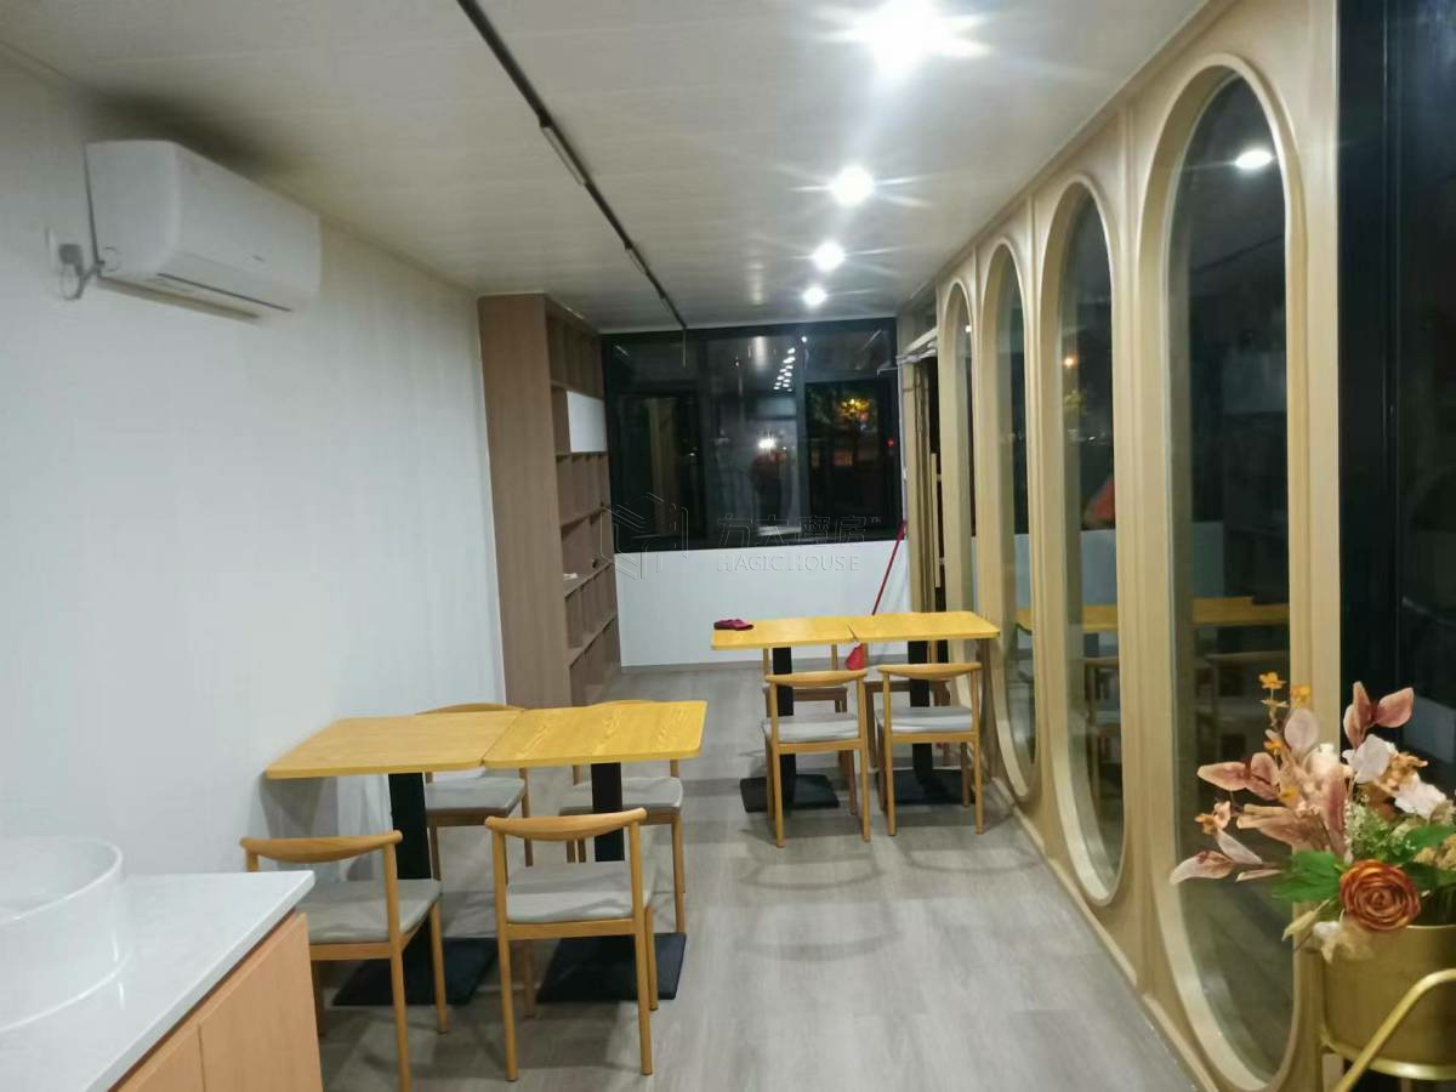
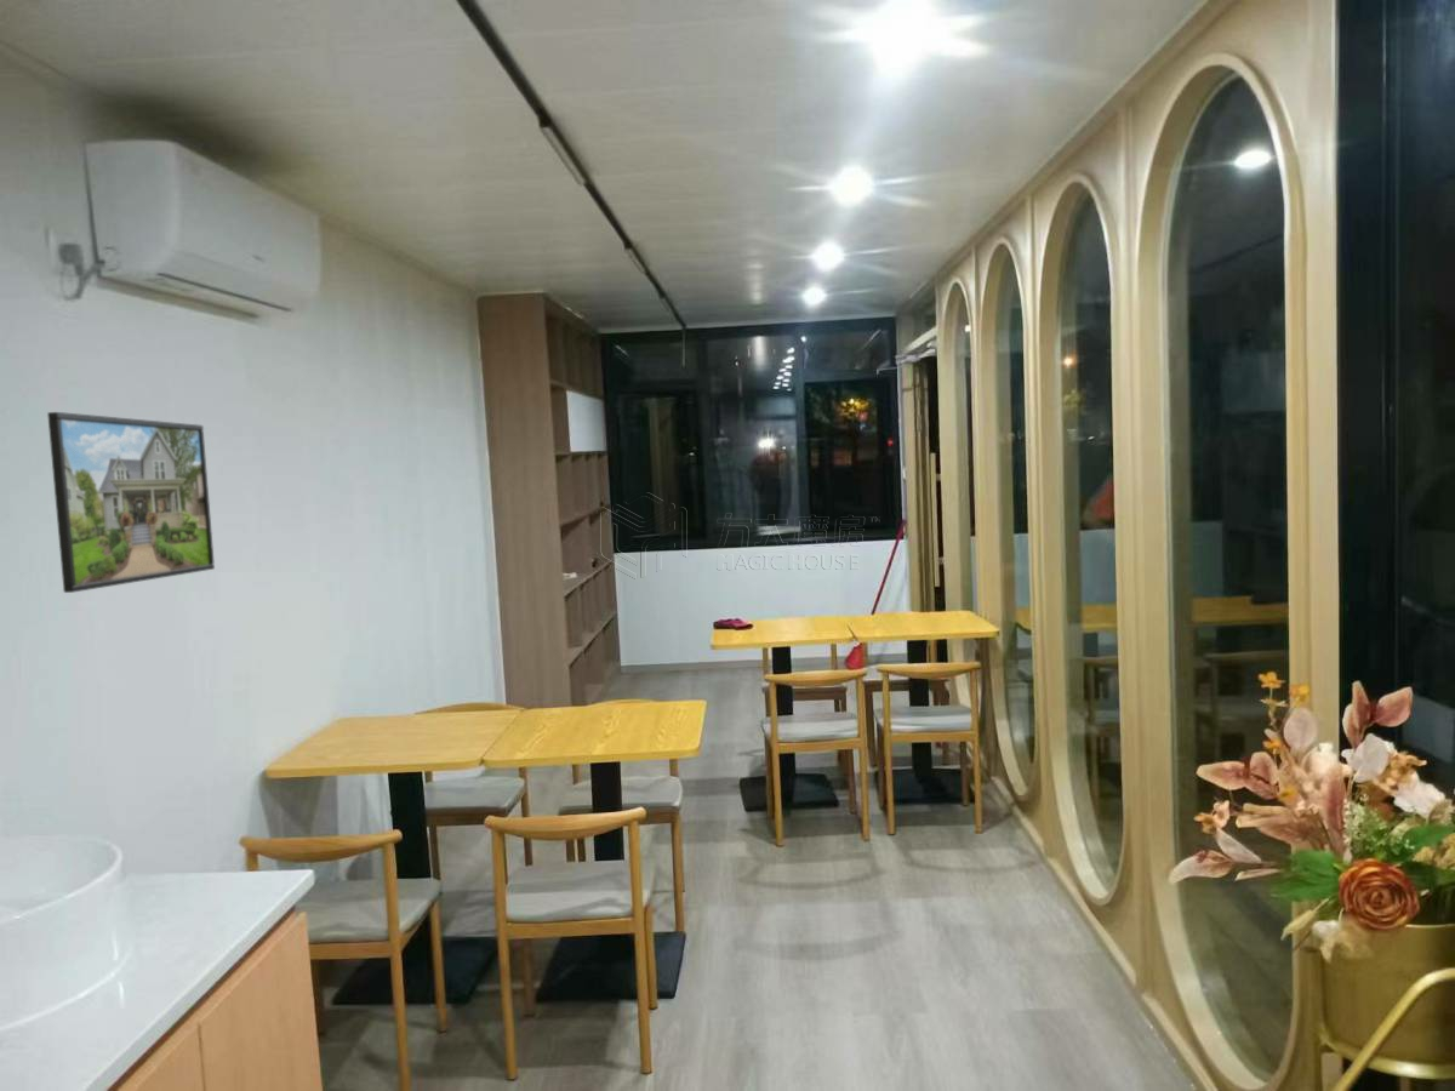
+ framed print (141, 499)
